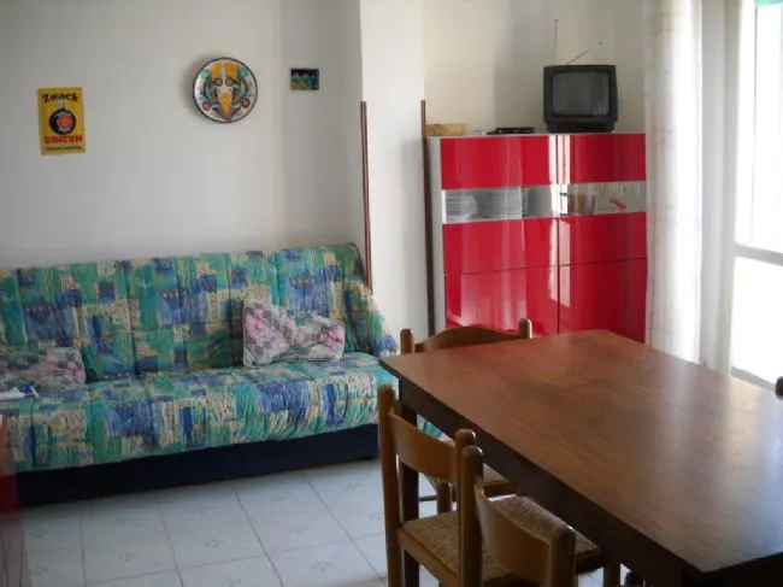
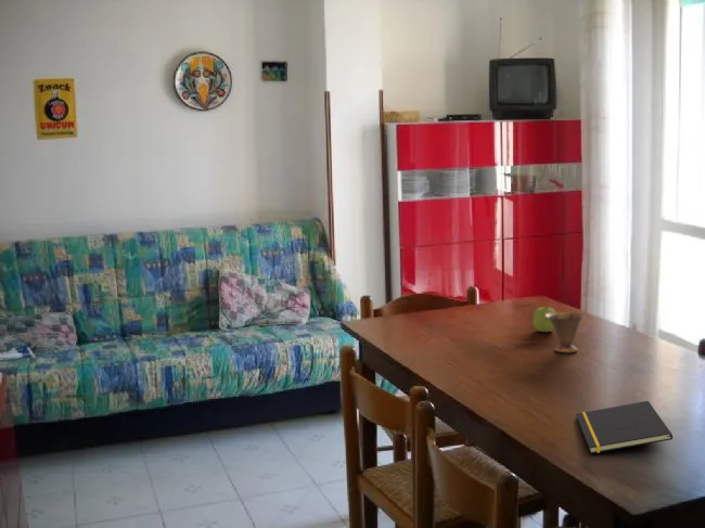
+ notepad (620, 425)
+ fruit (544, 318)
+ teacup (564, 332)
